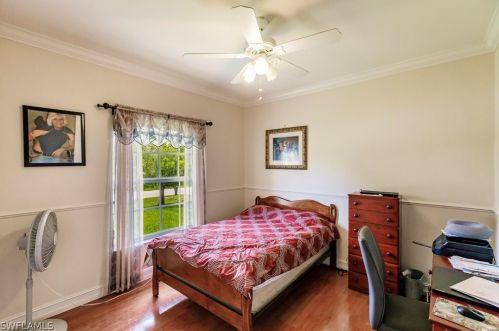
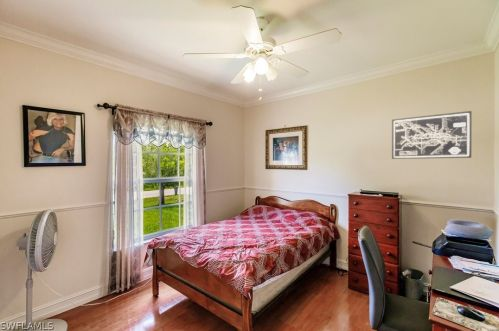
+ wall art (428, 137)
